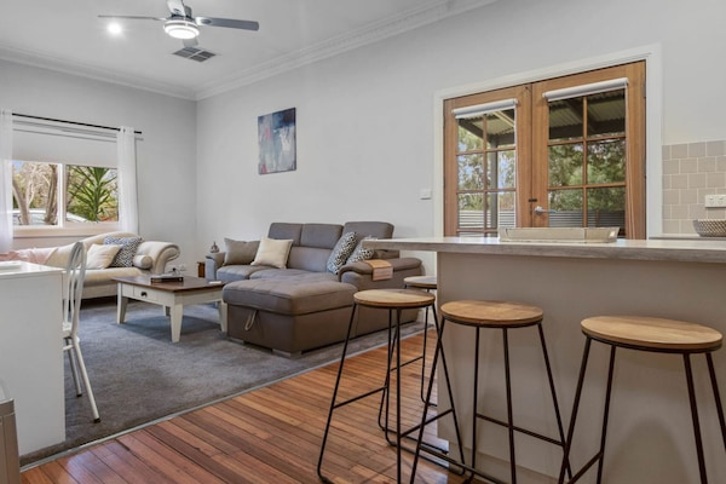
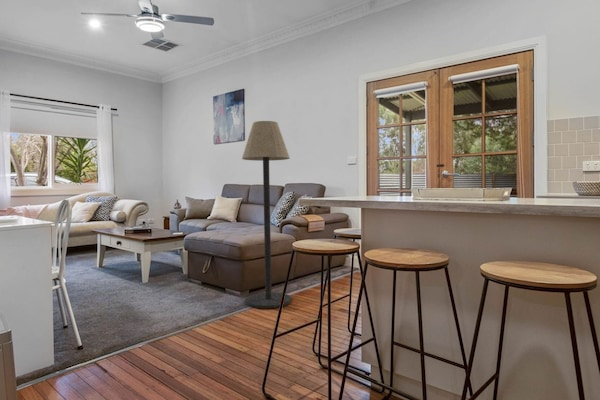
+ floor lamp (267, 212)
